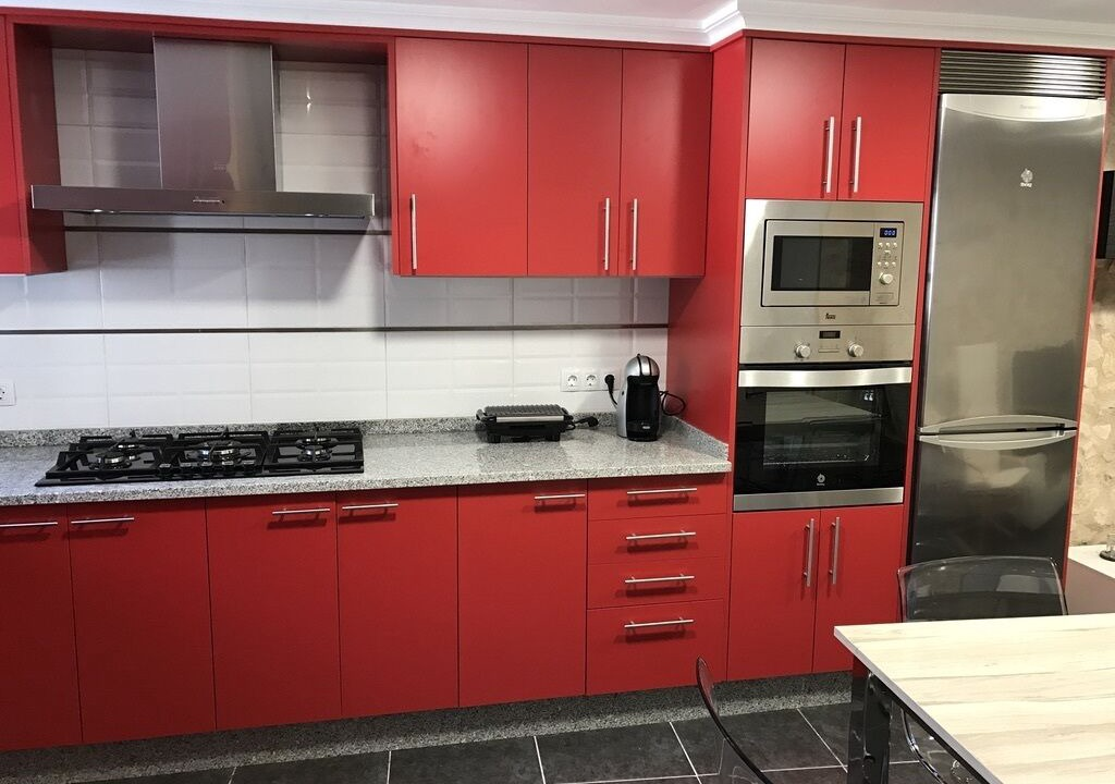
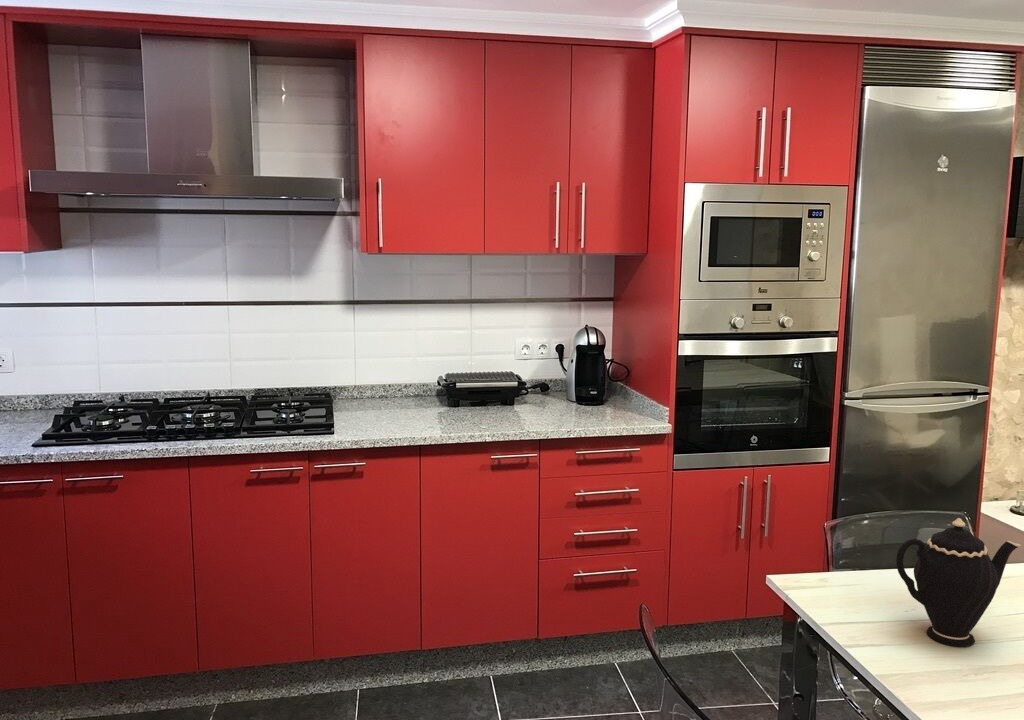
+ teapot (956, 577)
